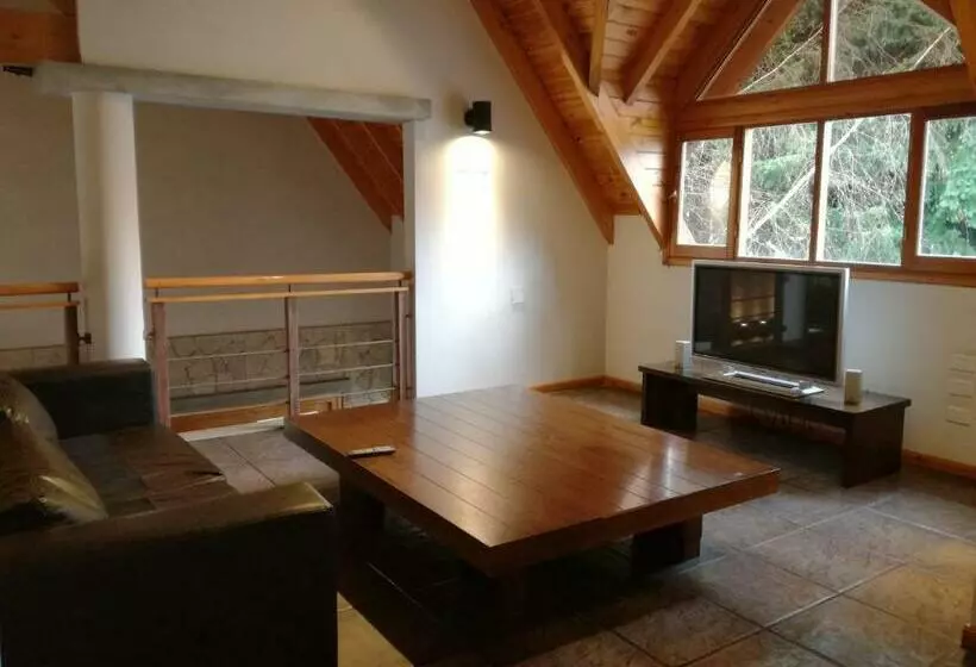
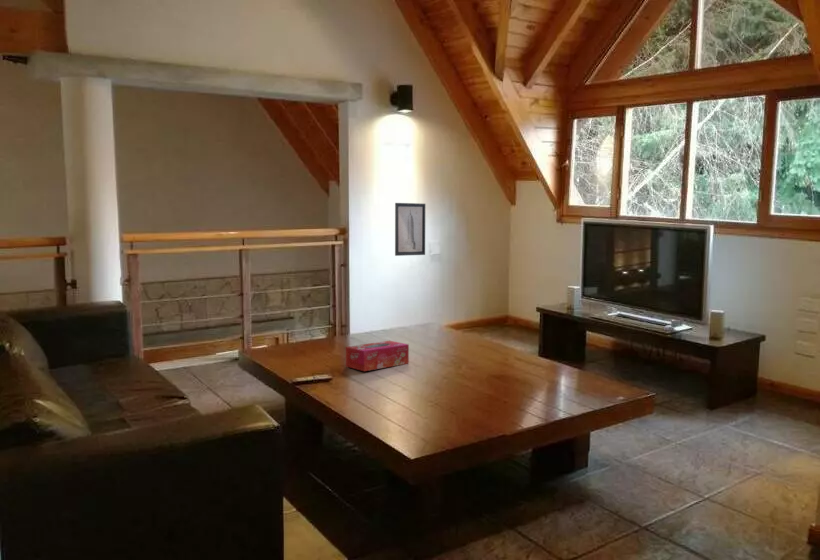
+ wall art (410, 229)
+ tissue box (377, 355)
